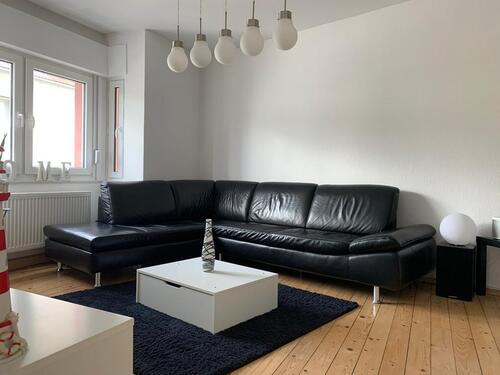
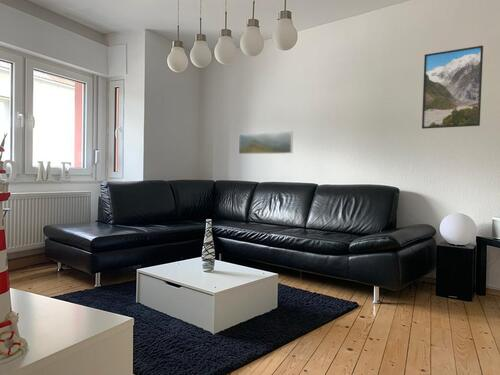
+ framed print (451, 88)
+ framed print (264, 143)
